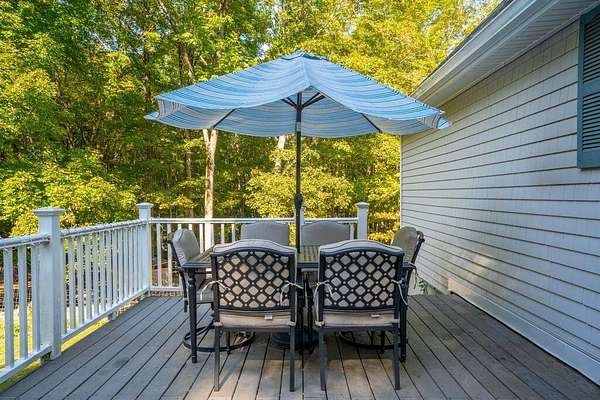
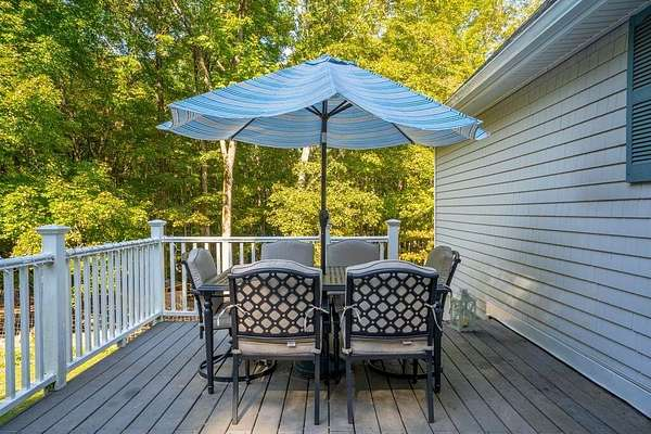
+ lantern (463, 308)
